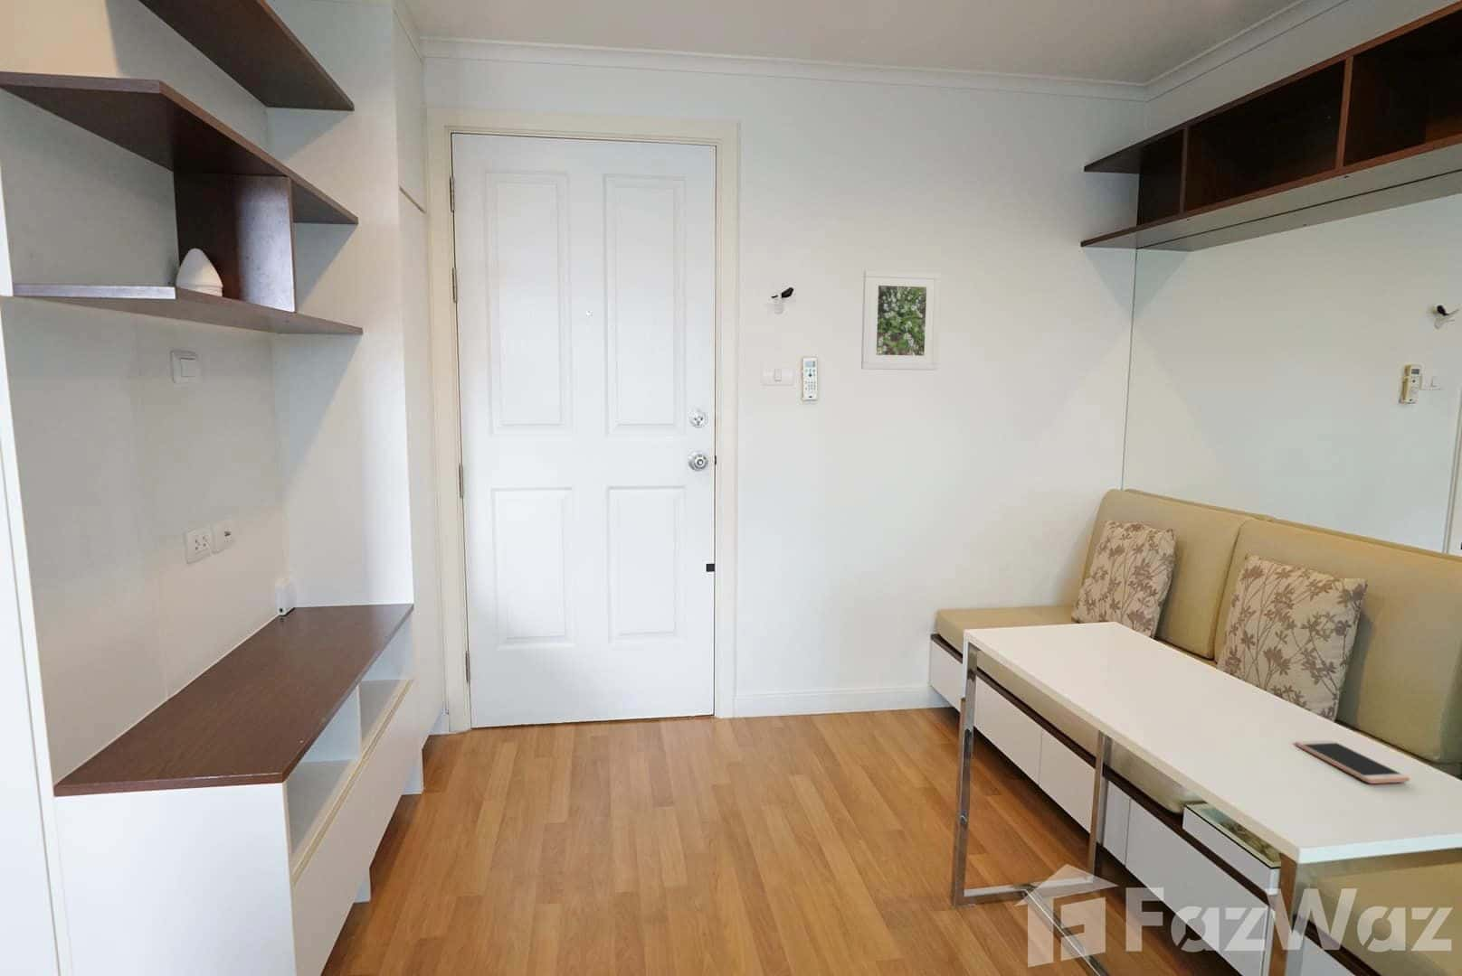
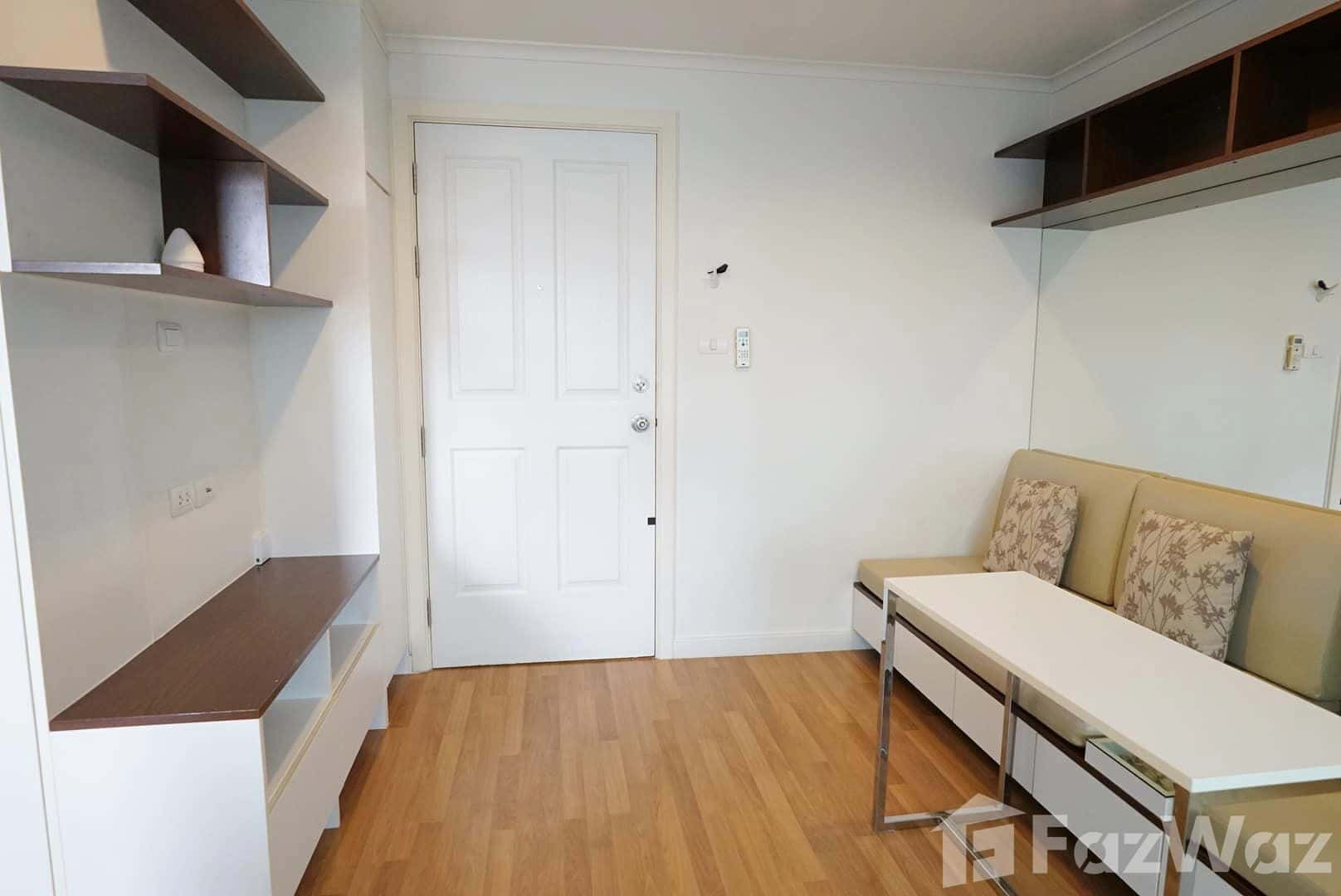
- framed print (901, 321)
- smartphone (1349, 760)
